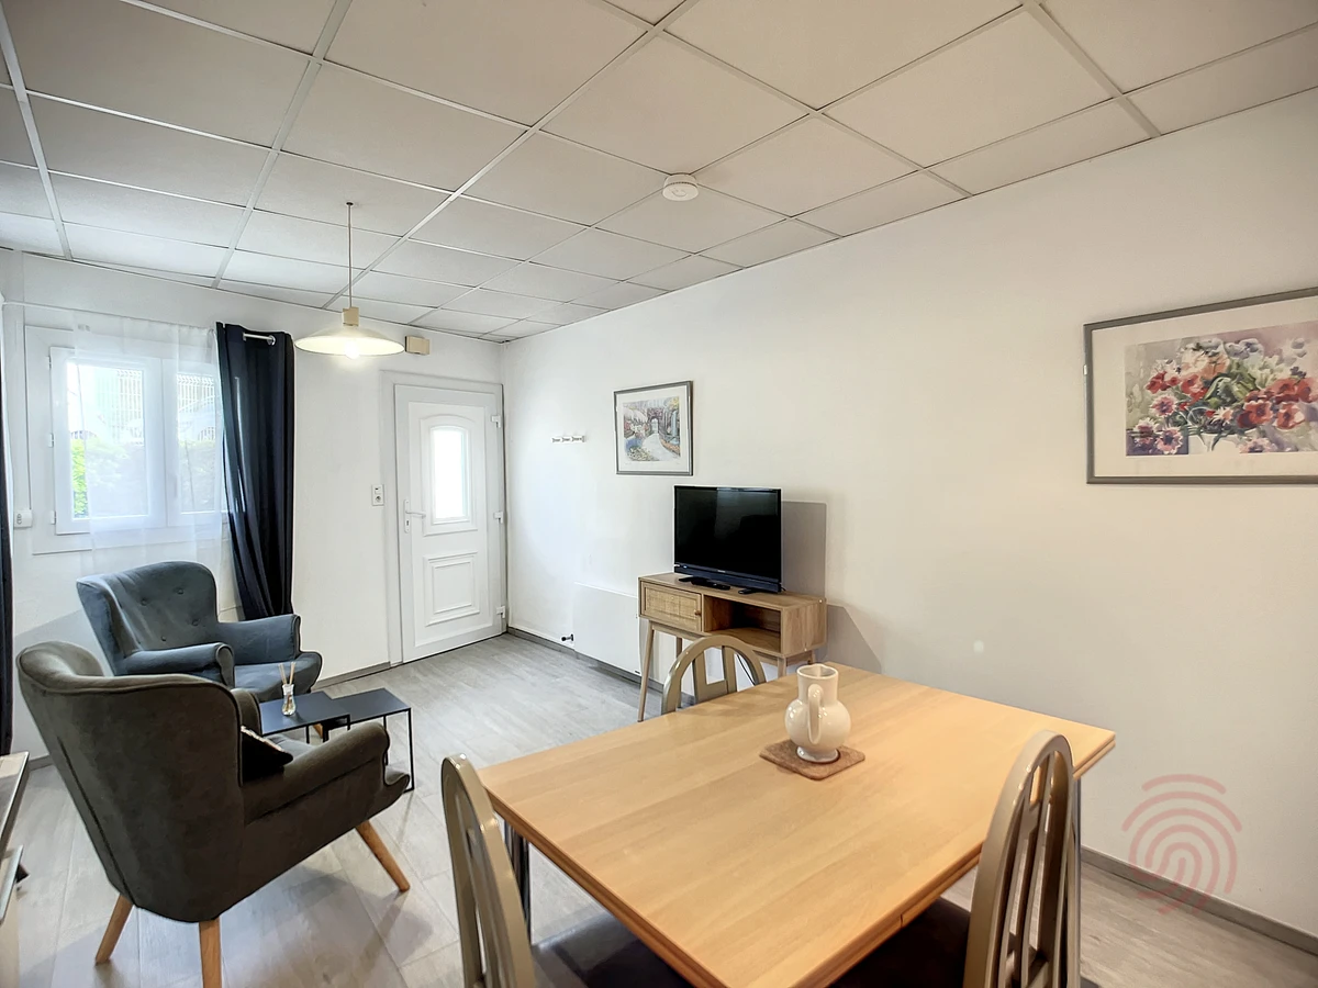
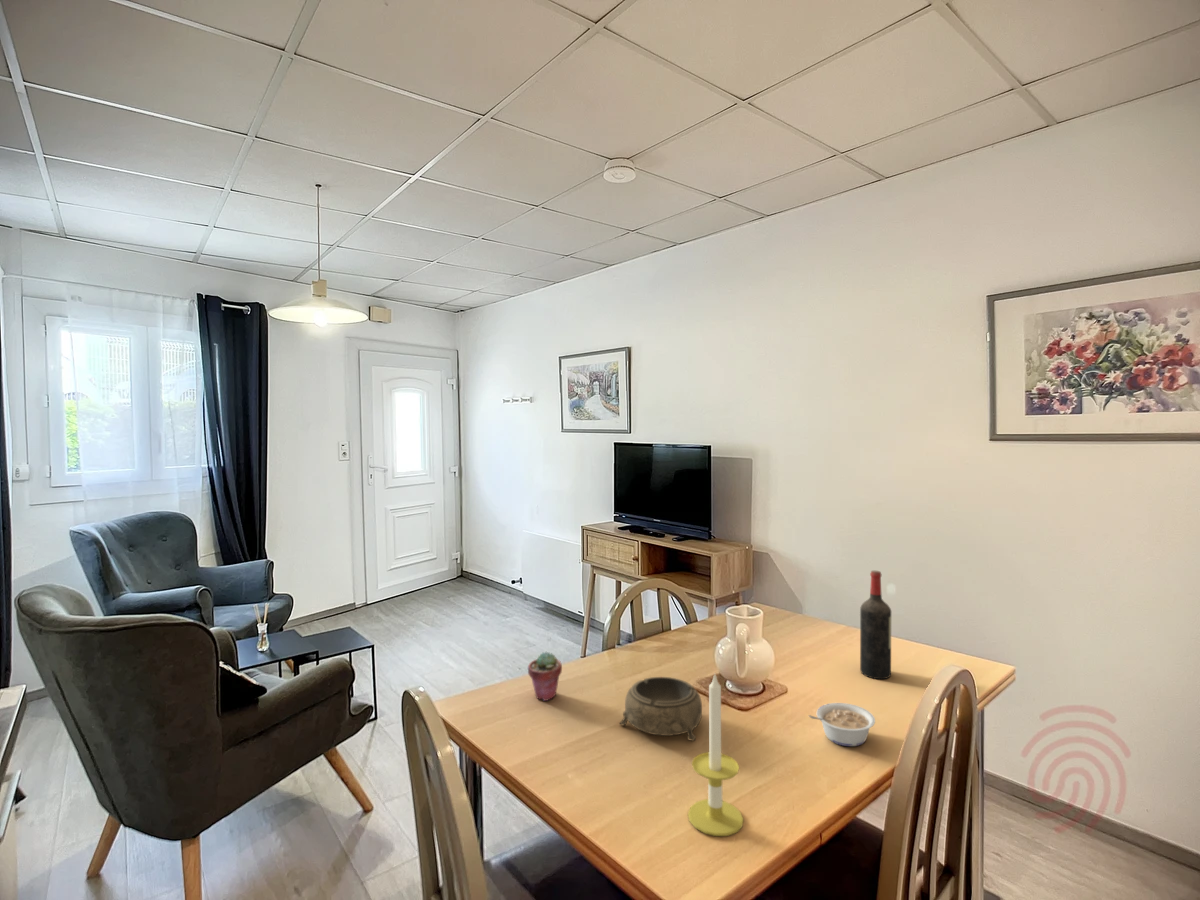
+ legume (844, 724)
+ decorative bowl (660, 705)
+ candle (715, 745)
+ potted succulent (545, 673)
+ wine bottle (875, 622)
